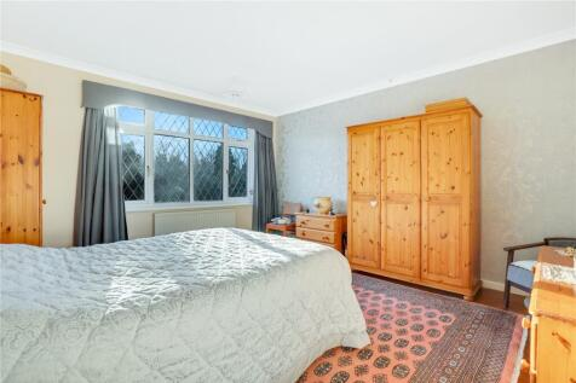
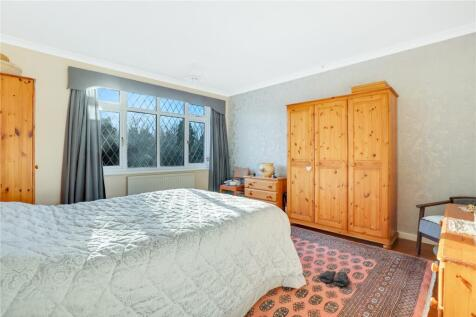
+ slippers (333, 274)
